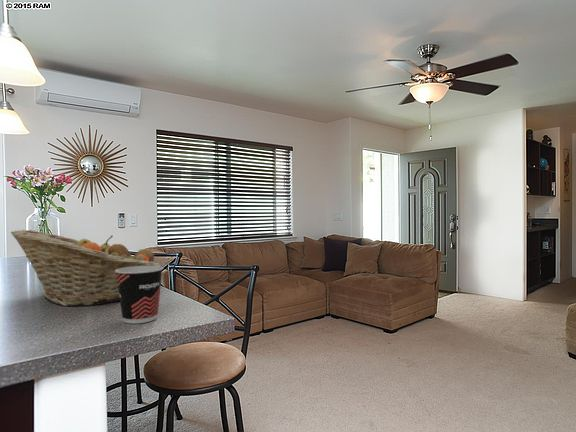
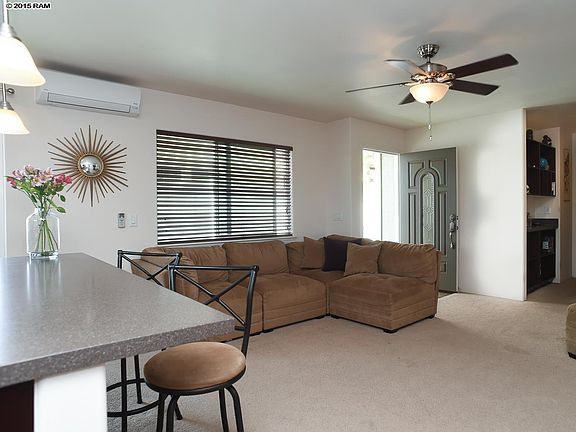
- fruit basket (89, 261)
- cup (140, 293)
